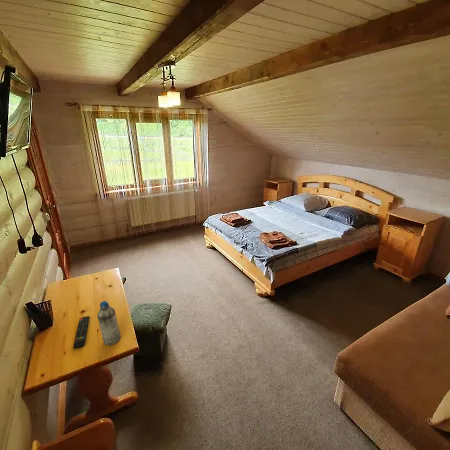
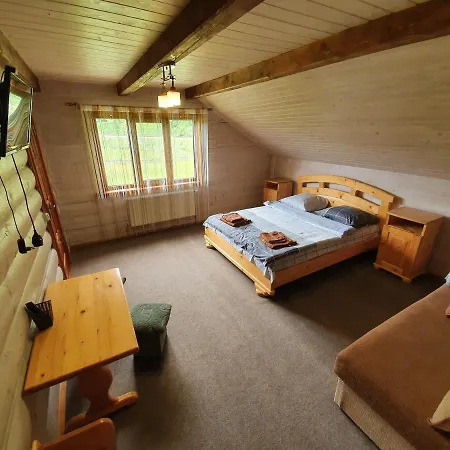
- water bottle (108, 321)
- remote control (82, 331)
